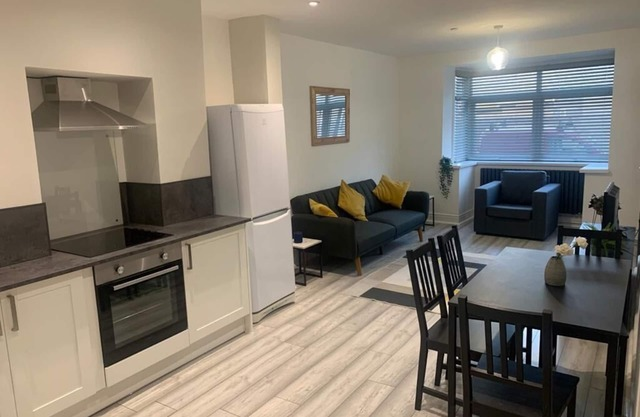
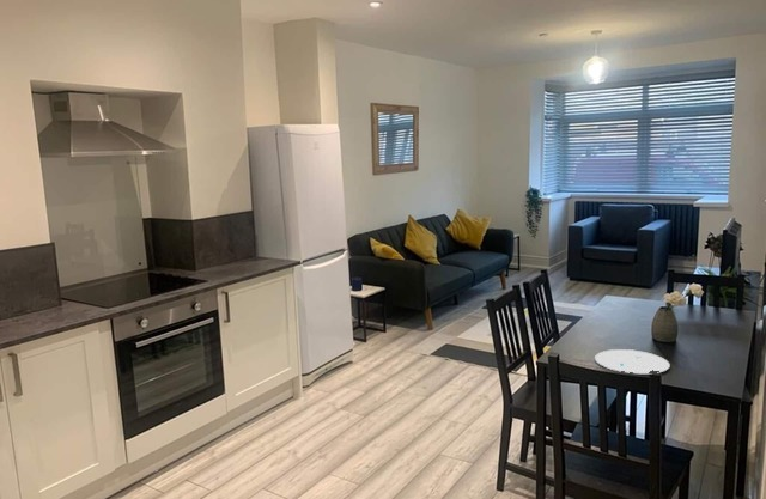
+ plate (631, 358)
